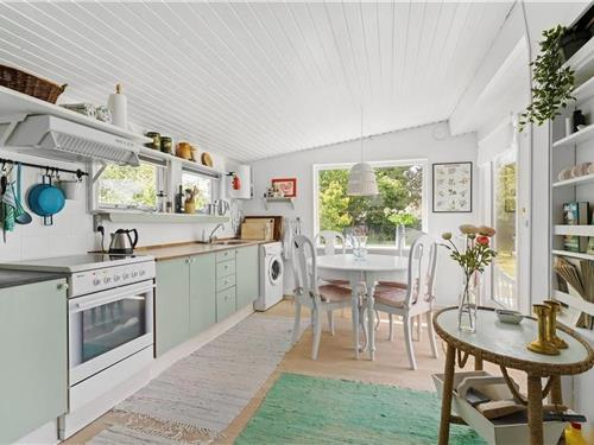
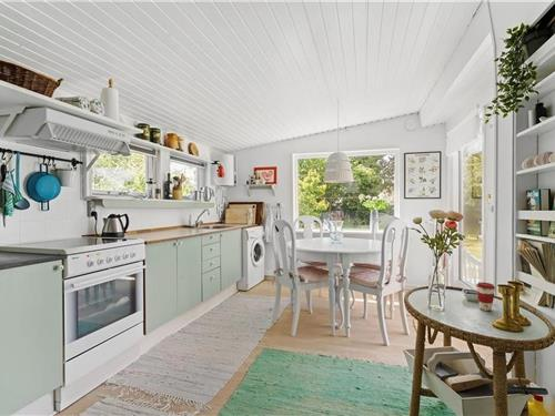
+ coffee cup (485, 296)
